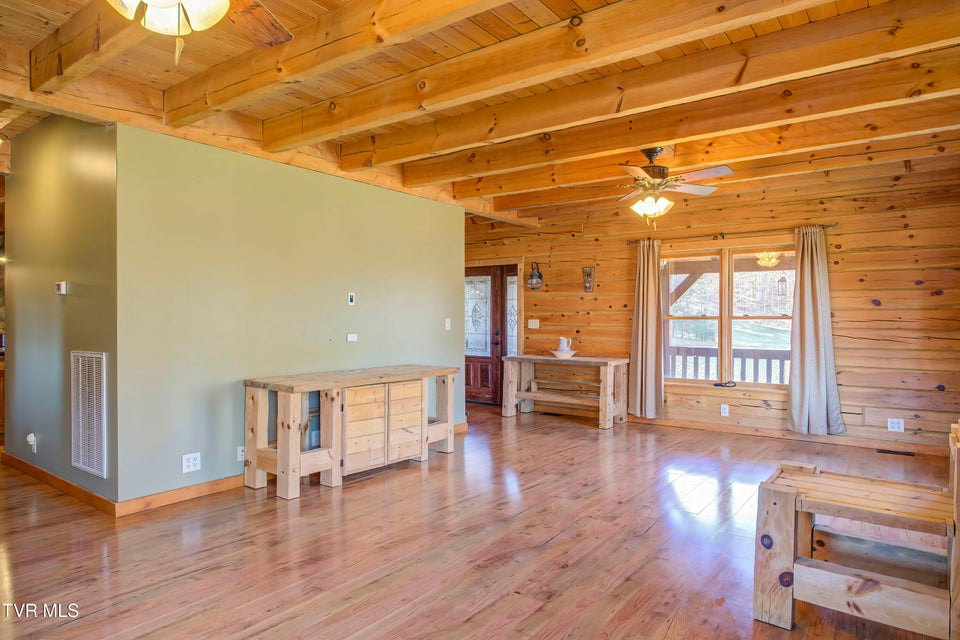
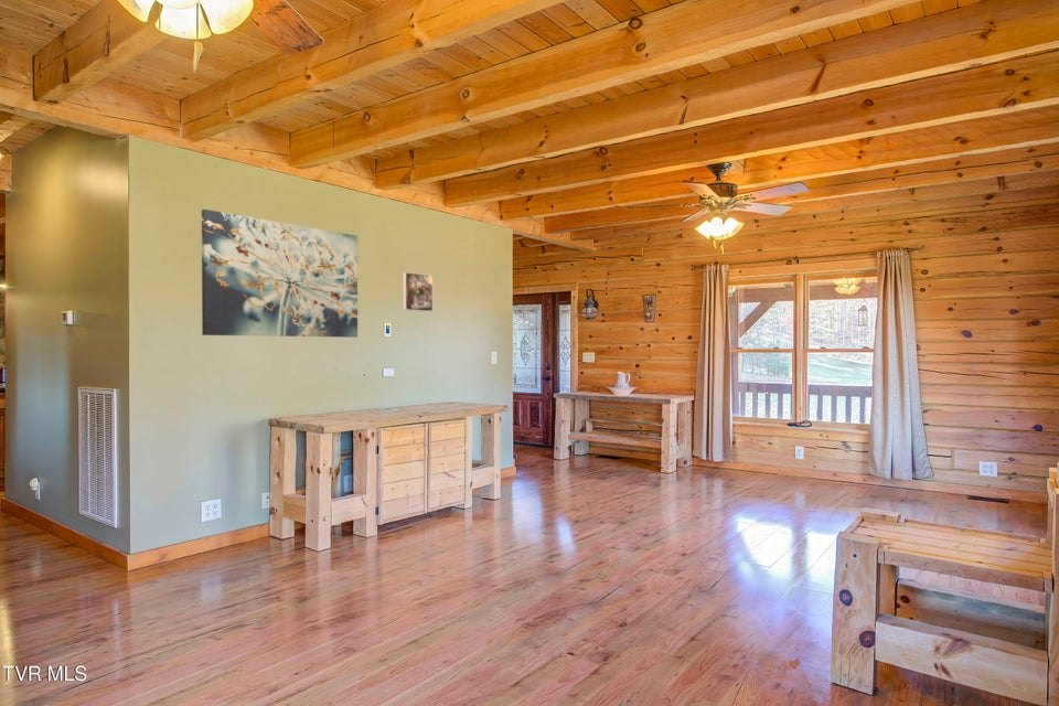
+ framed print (418, 292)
+ wall art (288, 280)
